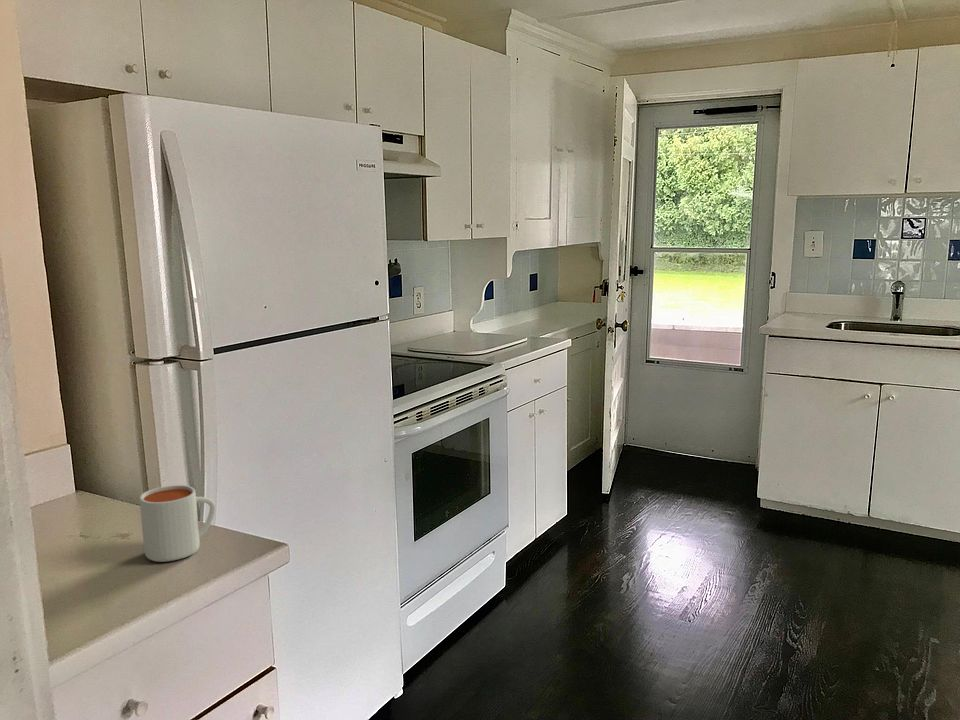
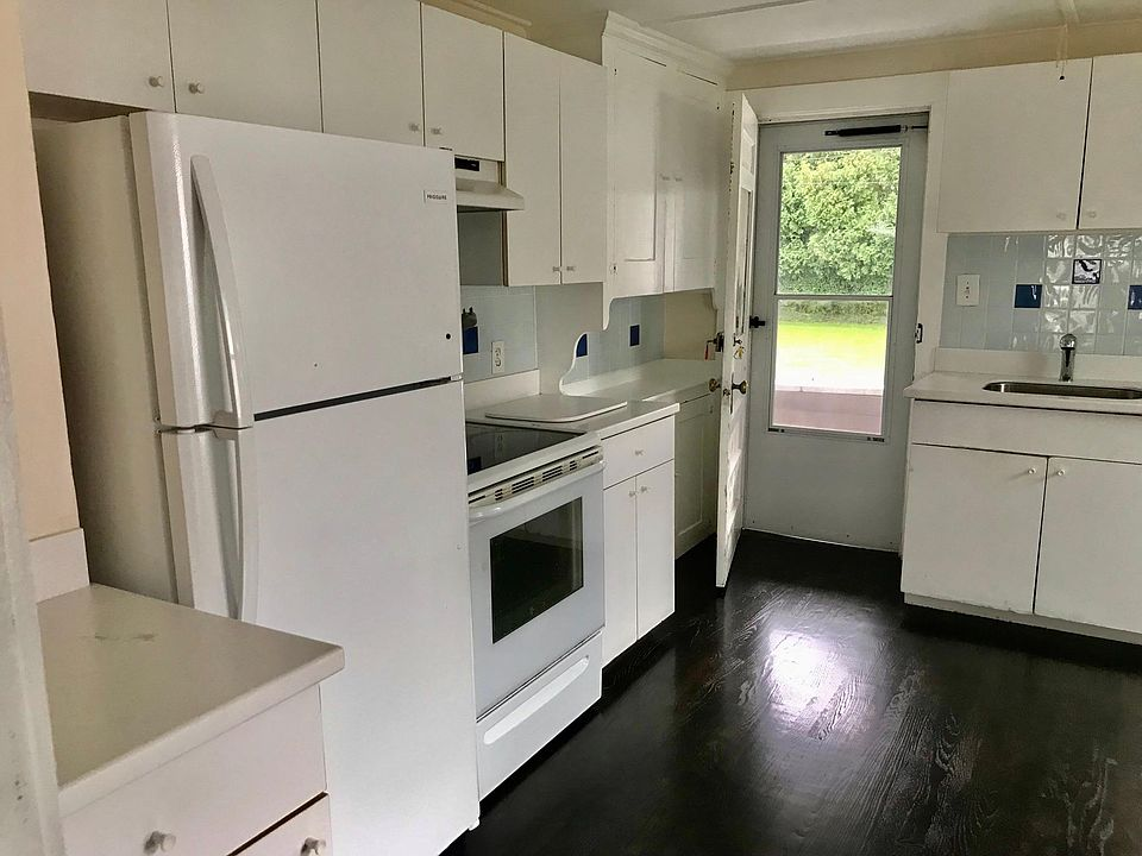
- mug (180, 520)
